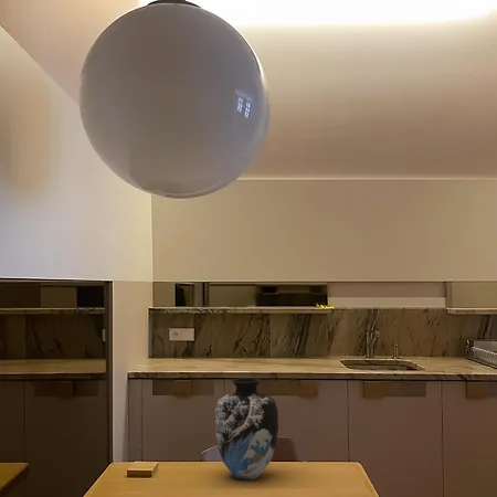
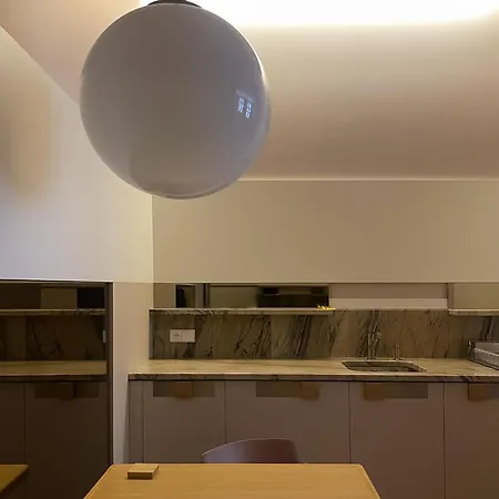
- vase (246, 427)
